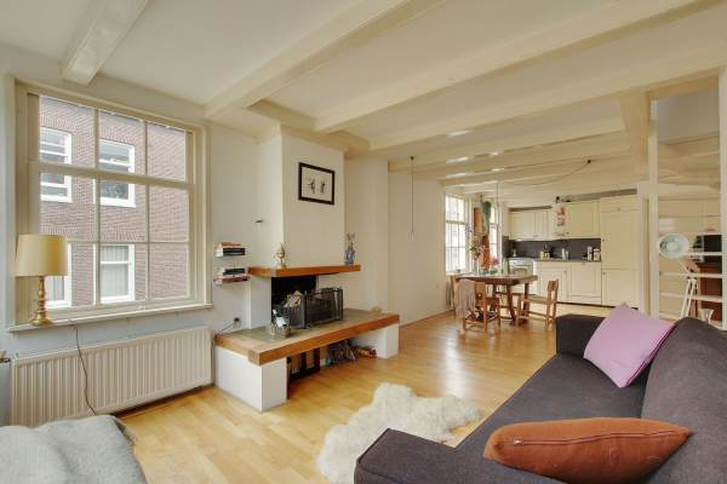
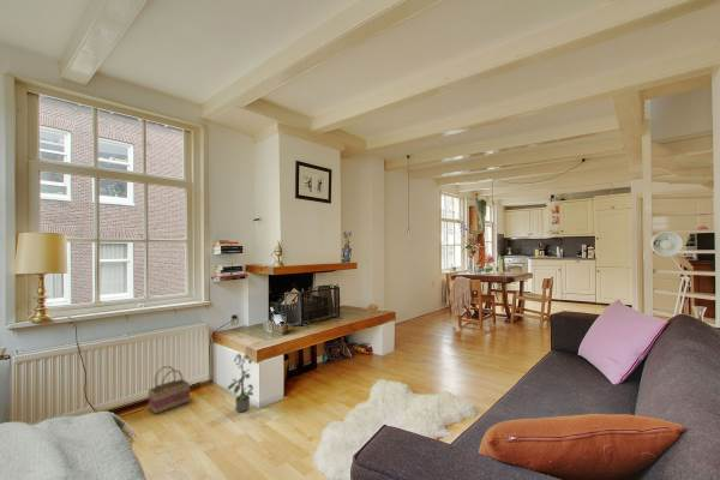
+ potted plant (242, 382)
+ basket (169, 386)
